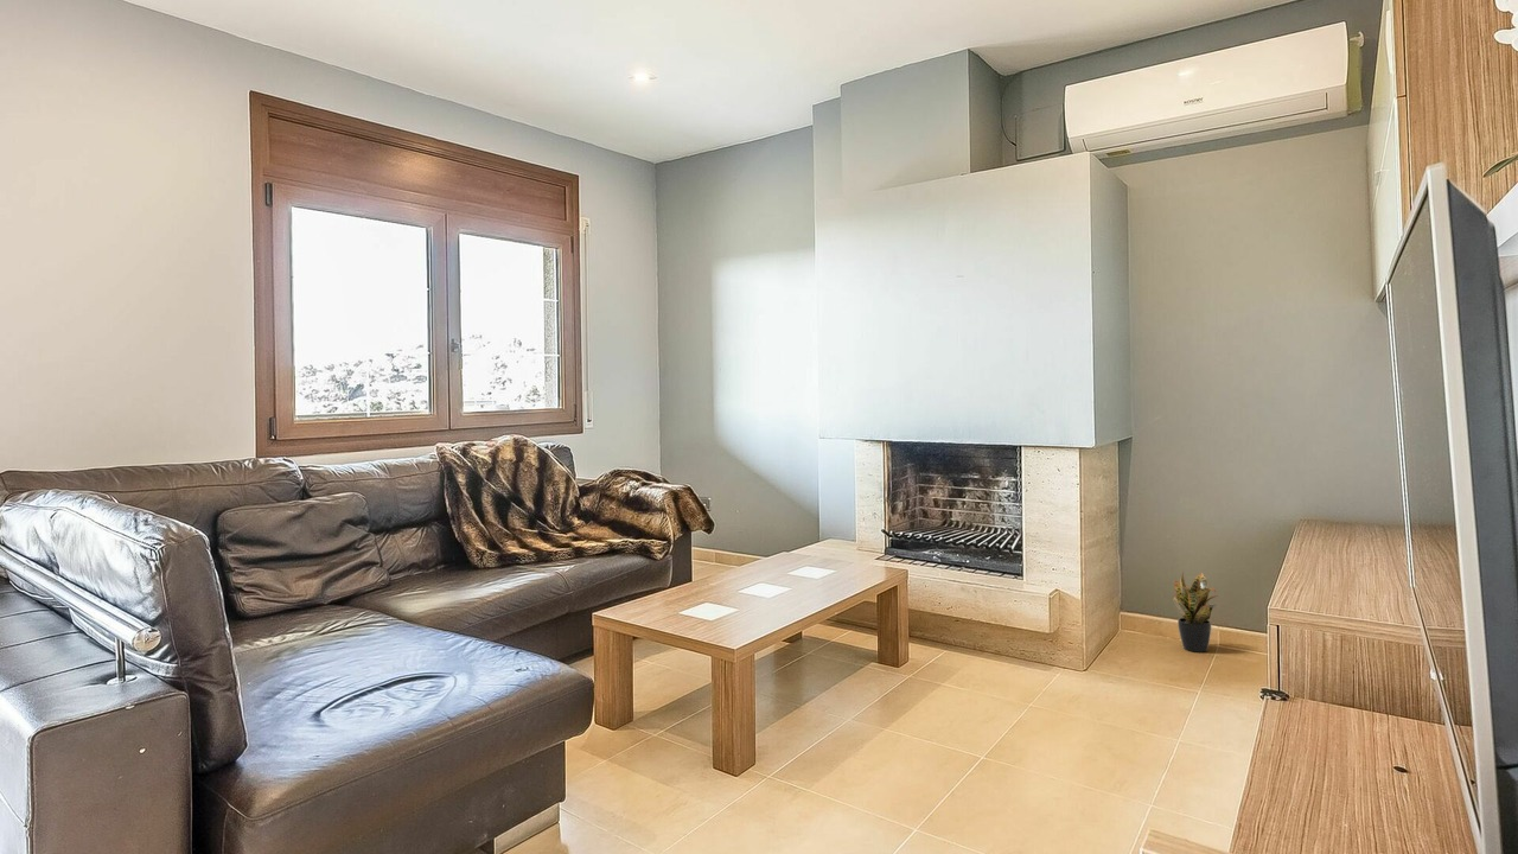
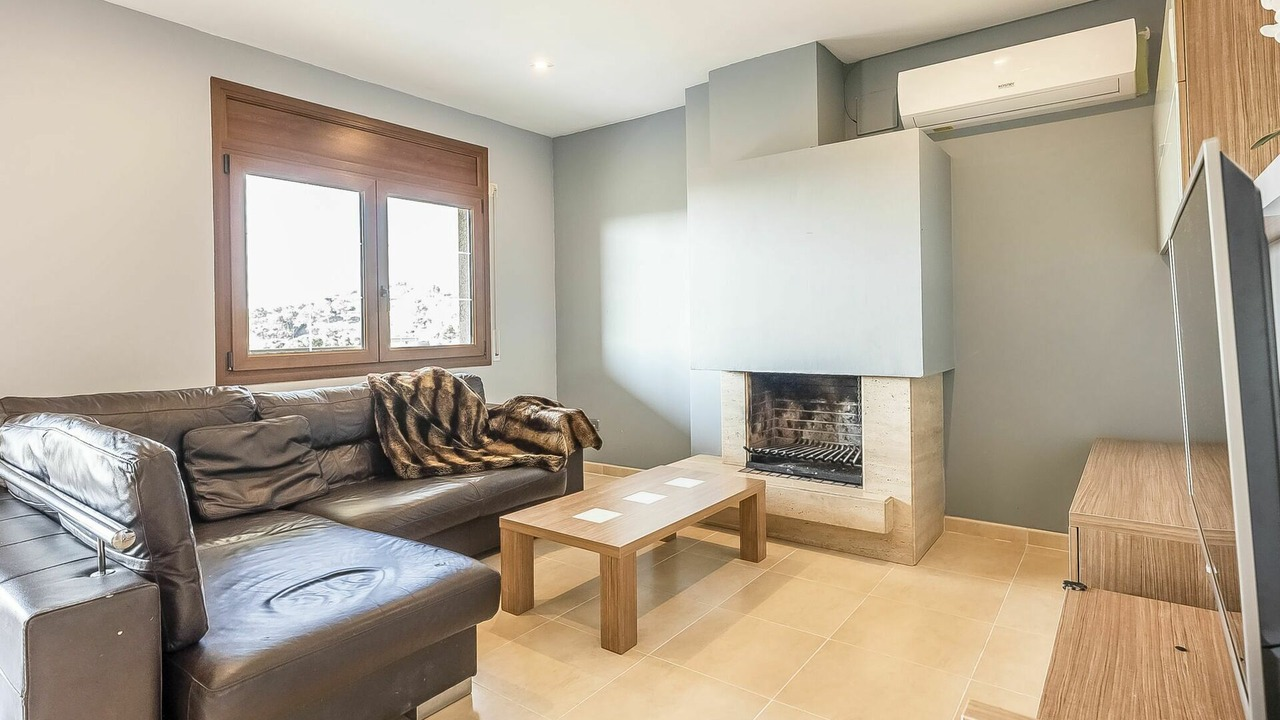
- potted plant (1195, 608)
